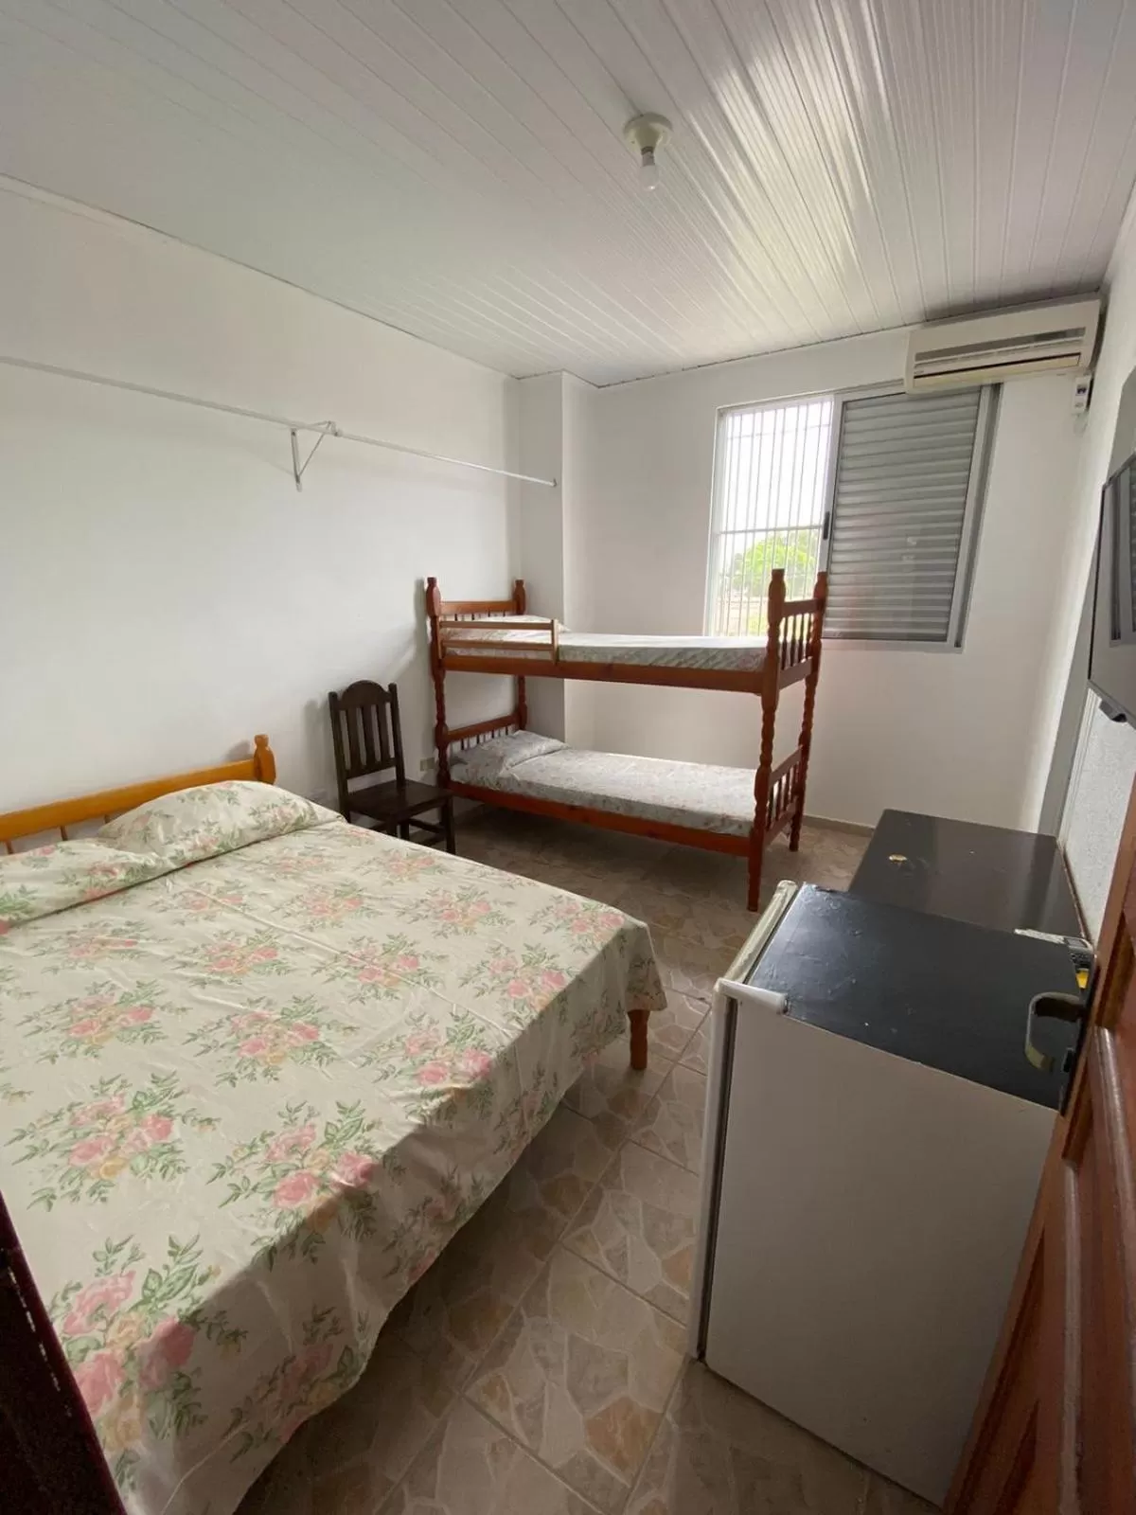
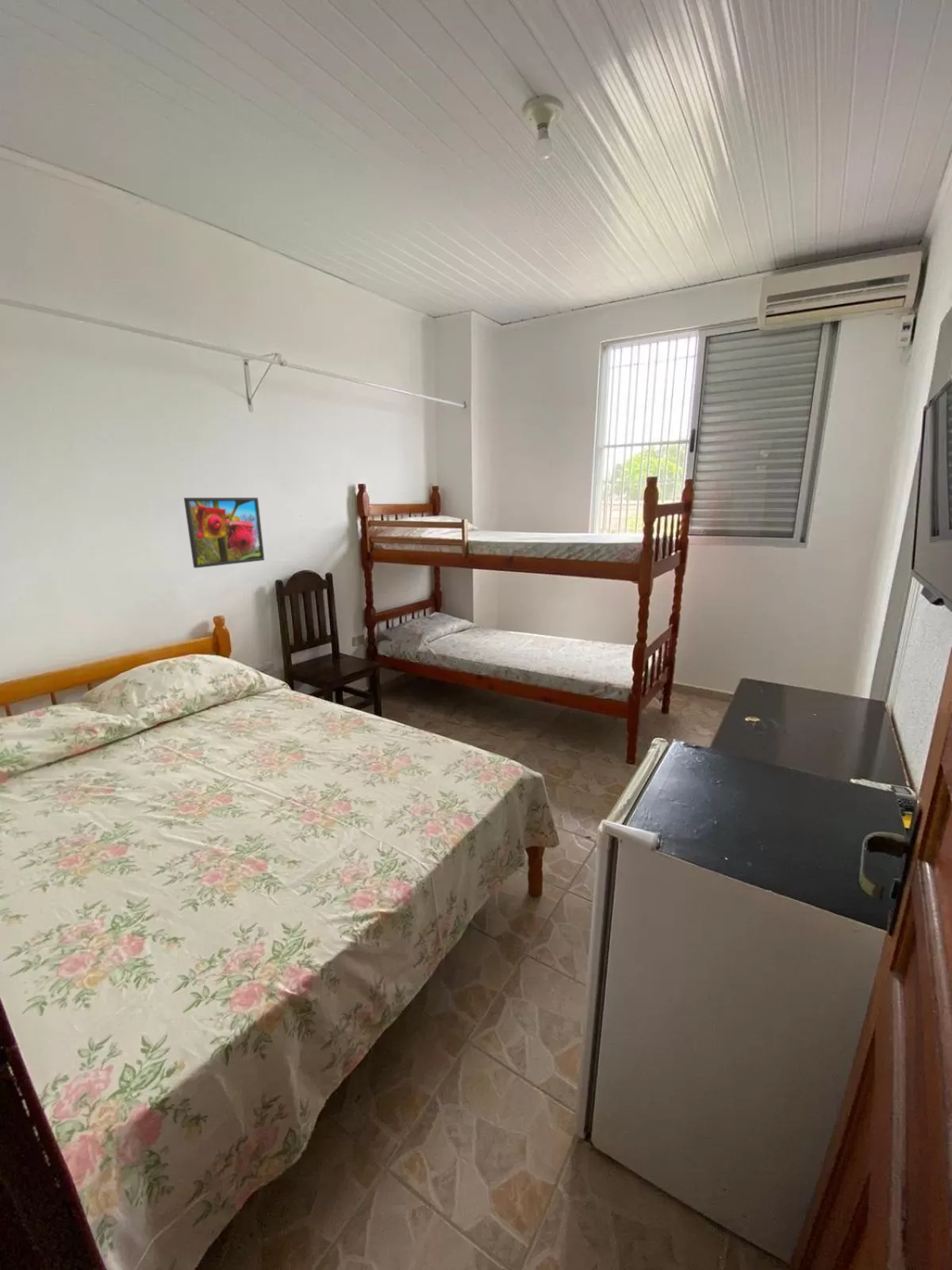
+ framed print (227, 531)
